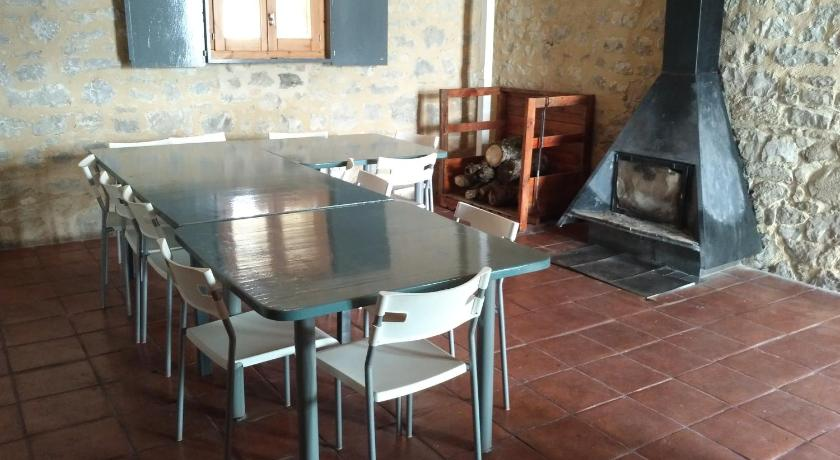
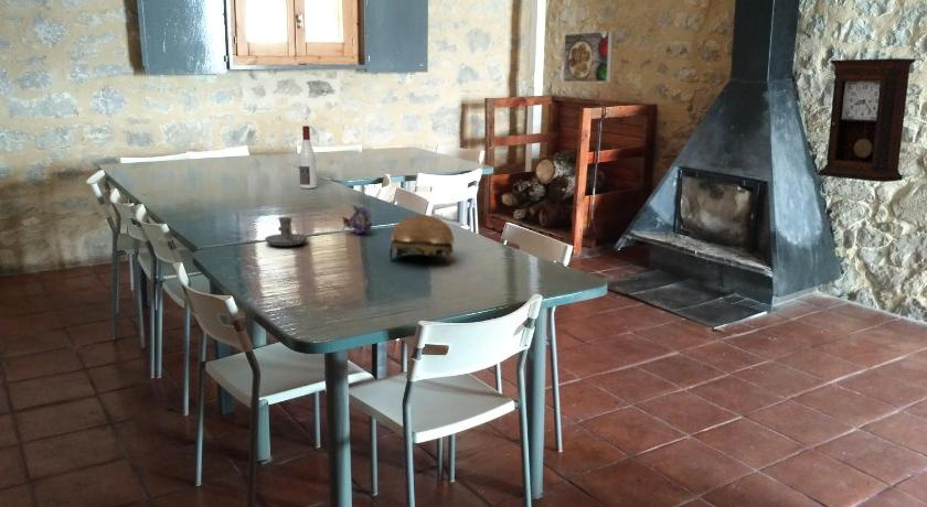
+ pendulum clock (862, 119)
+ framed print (586, 57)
+ decorative bowl (422, 238)
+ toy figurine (361, 218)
+ candle holder (286, 231)
+ alcohol (307, 157)
